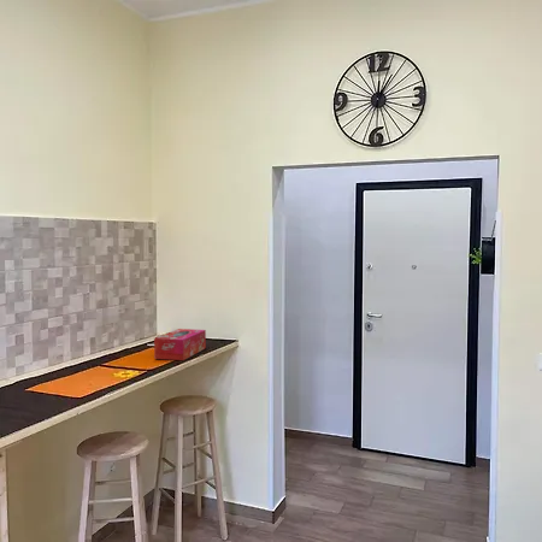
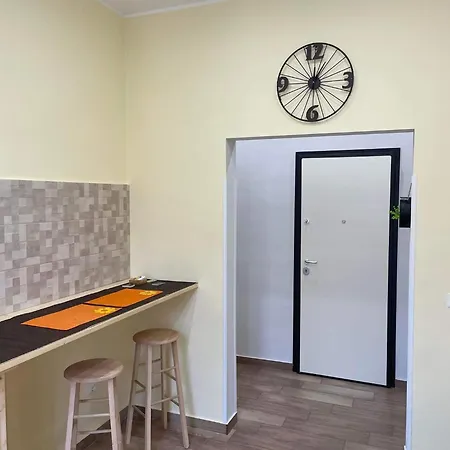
- tissue box (181, 343)
